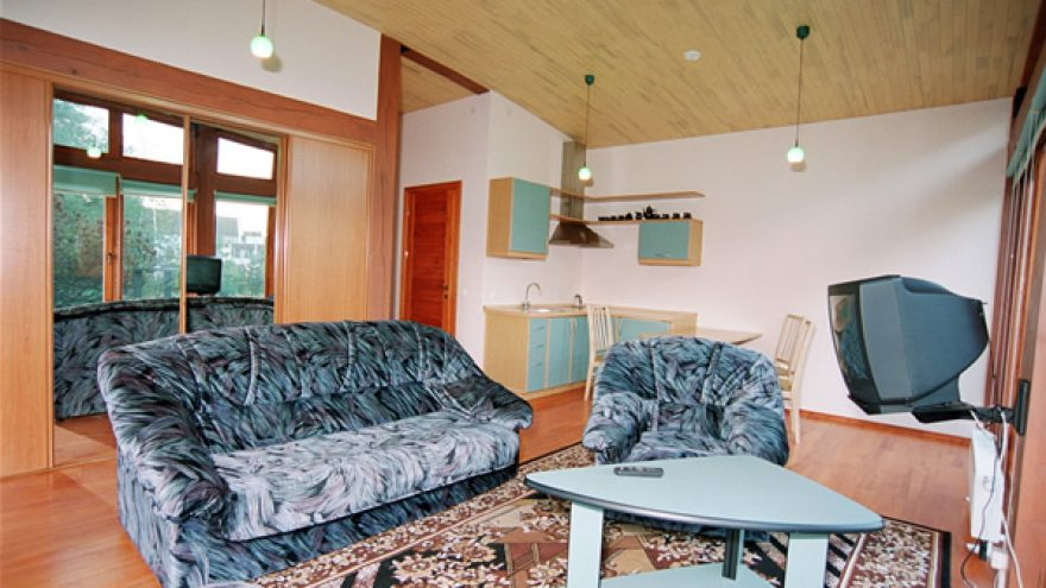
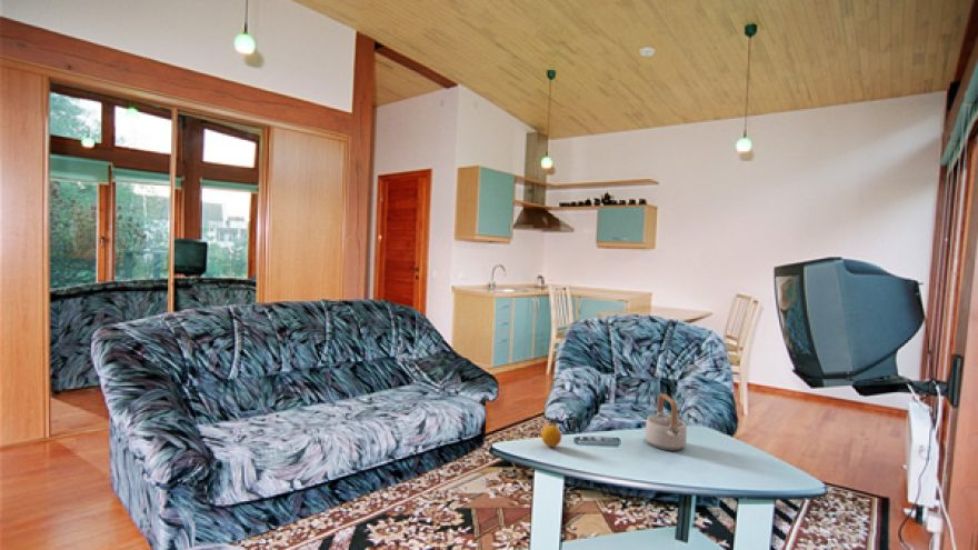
+ teapot (668, 422)
+ fruit (551, 436)
